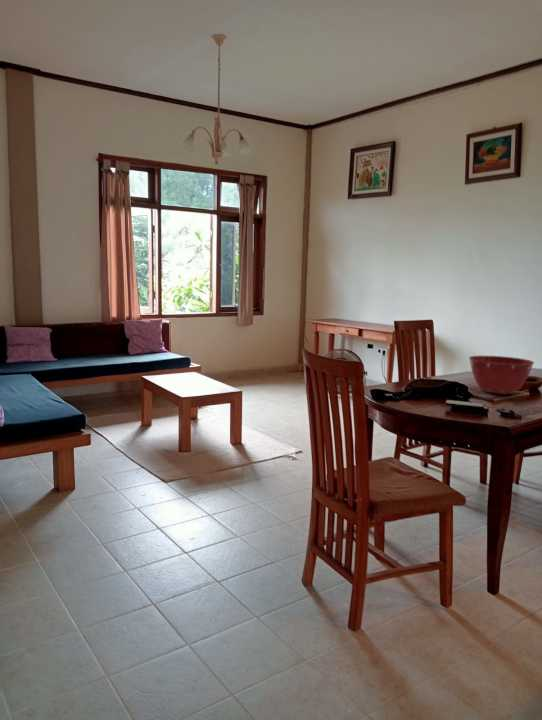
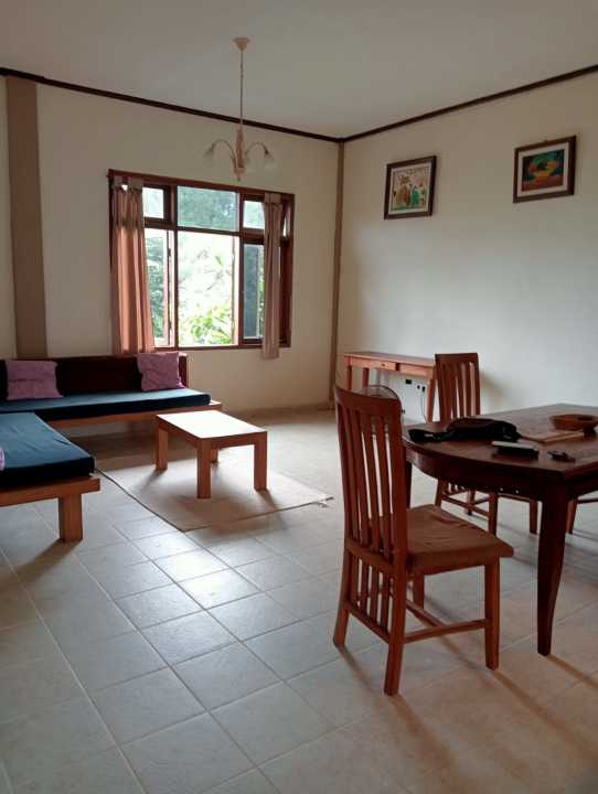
- mixing bowl (499, 375)
